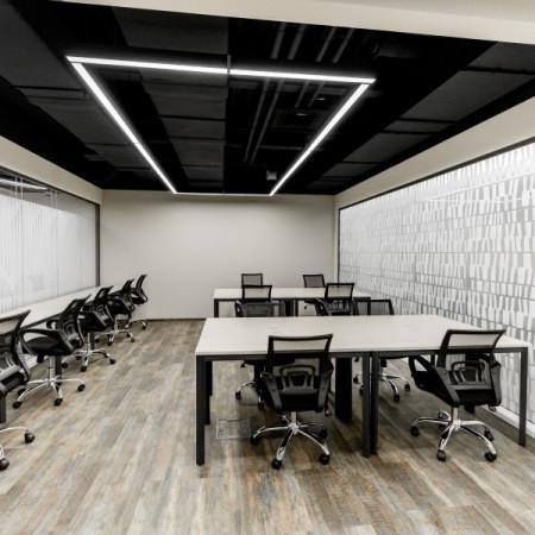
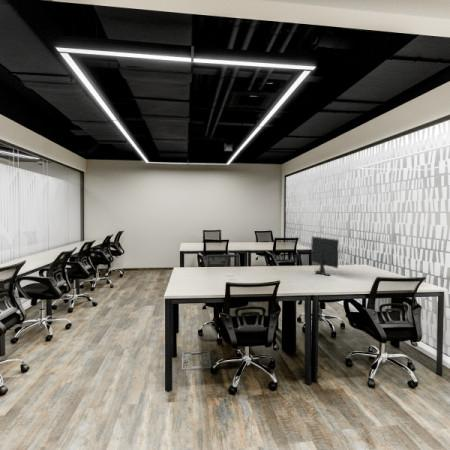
+ computer monitor (319, 255)
